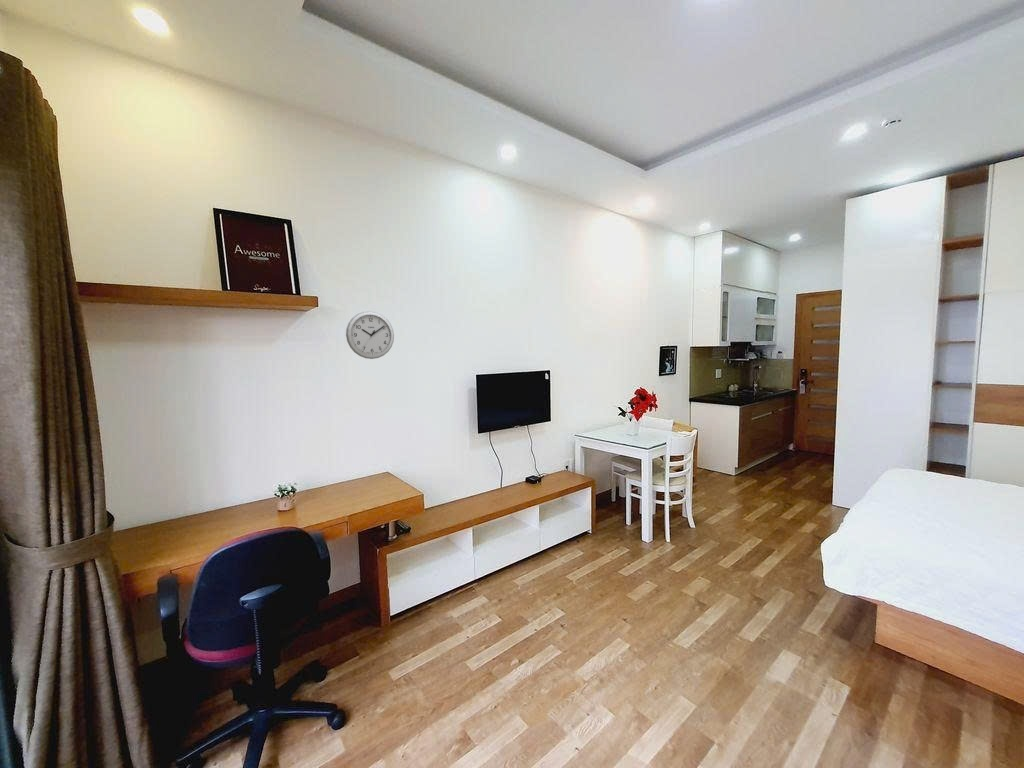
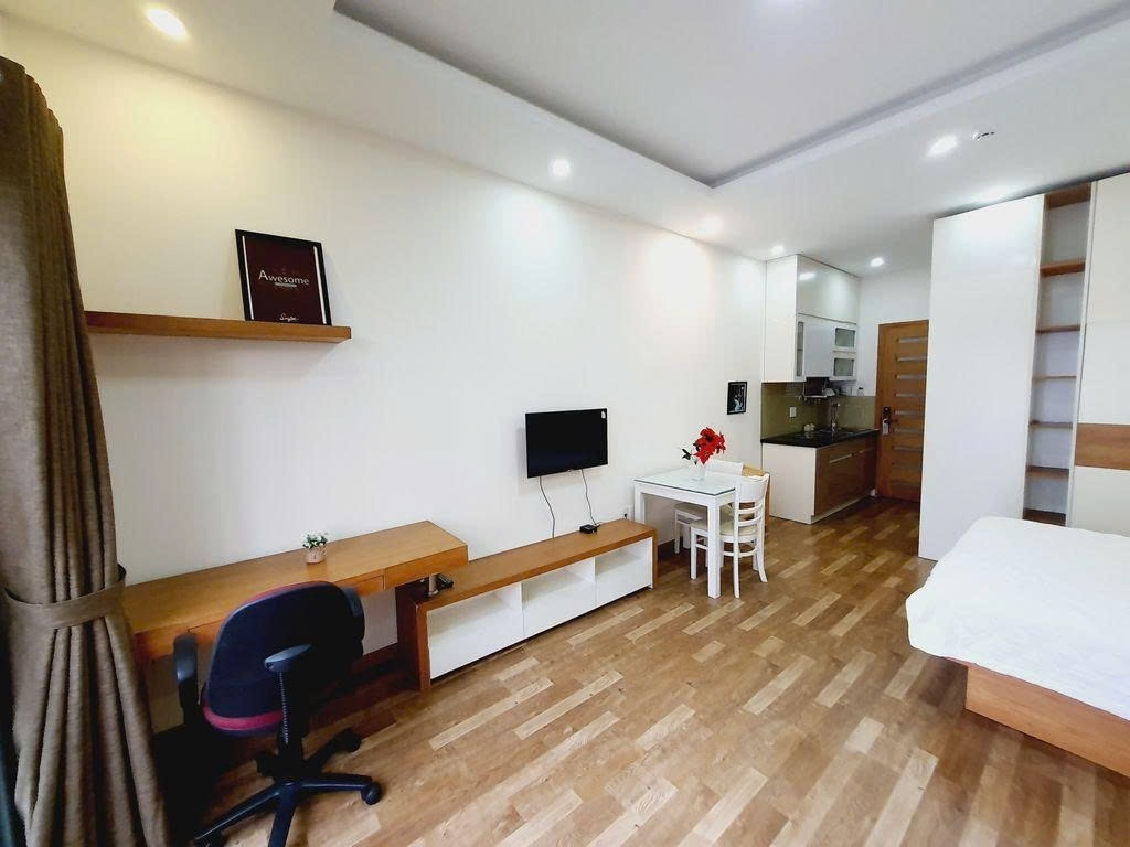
- wall clock (371, 335)
